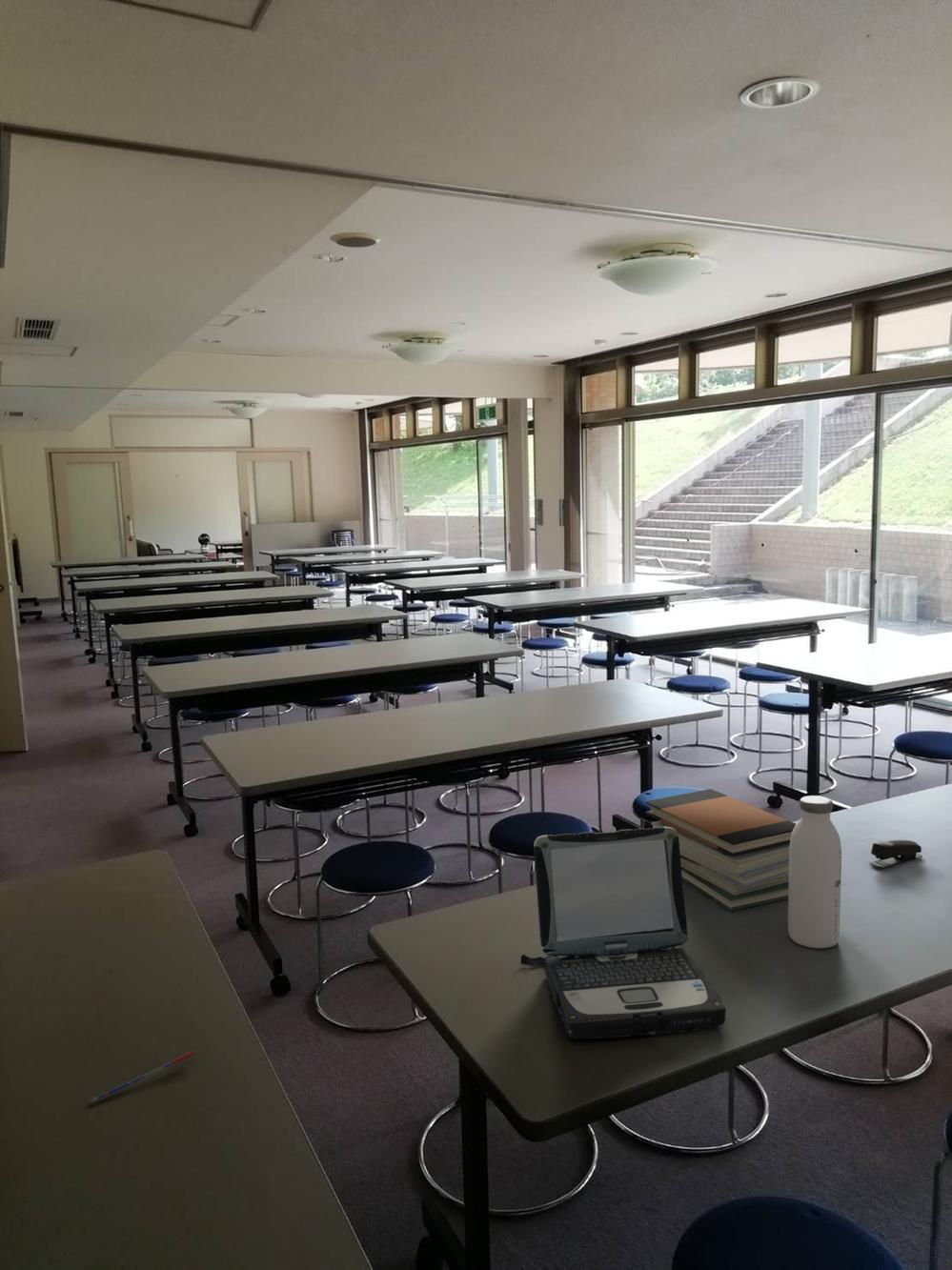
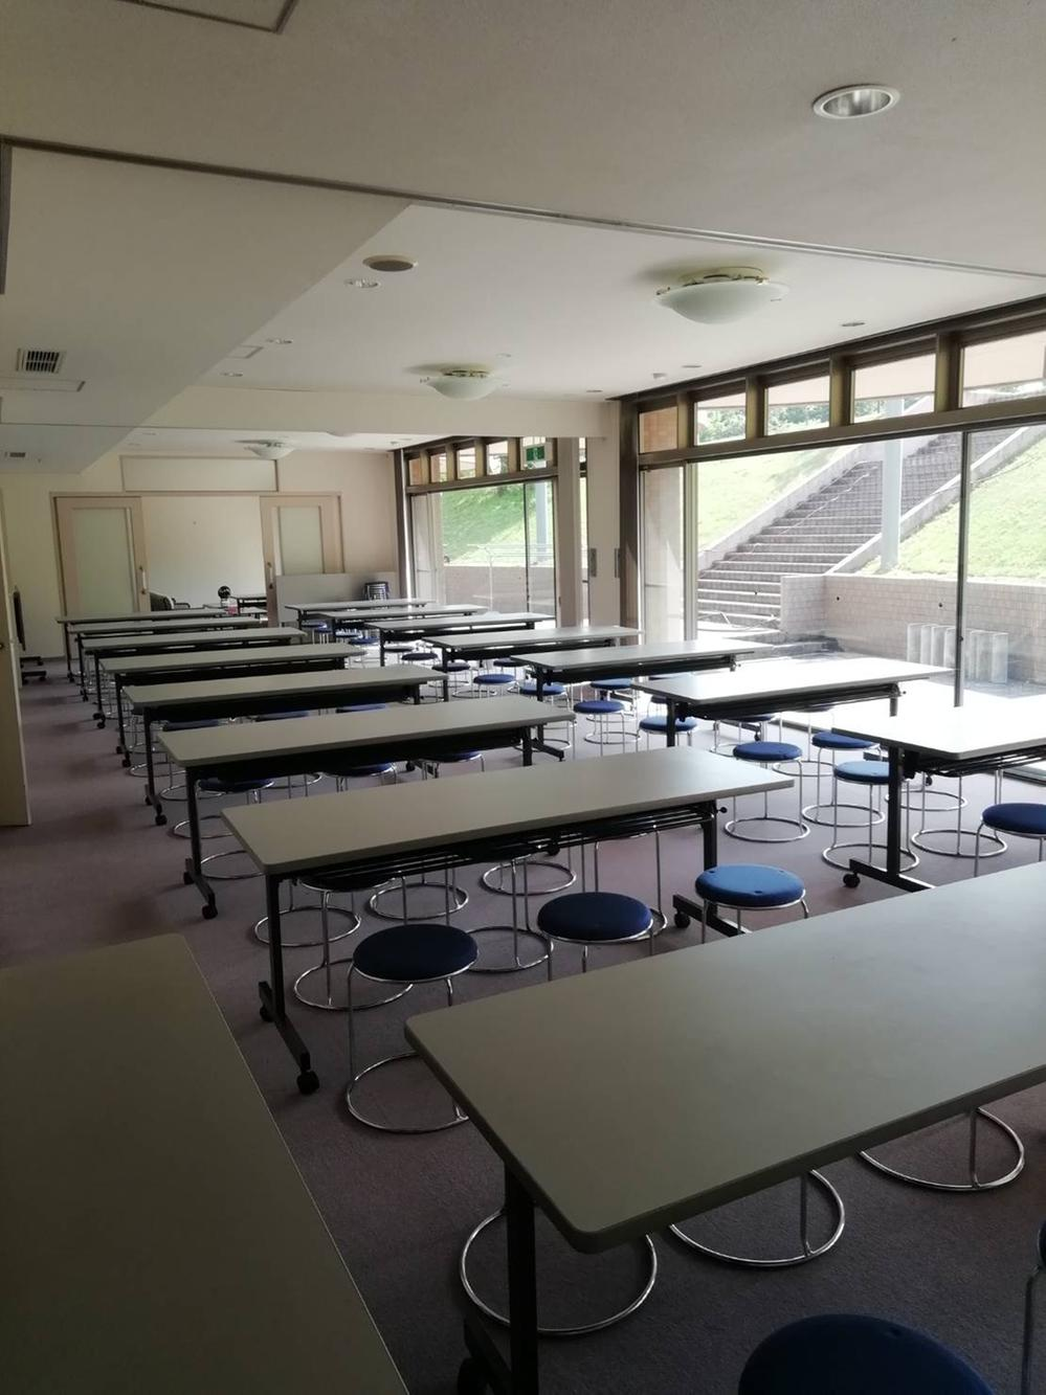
- laptop (620, 922)
- pen (145, 1075)
- book stack (722, 846)
- water bottle (815, 869)
- stapler (896, 850)
